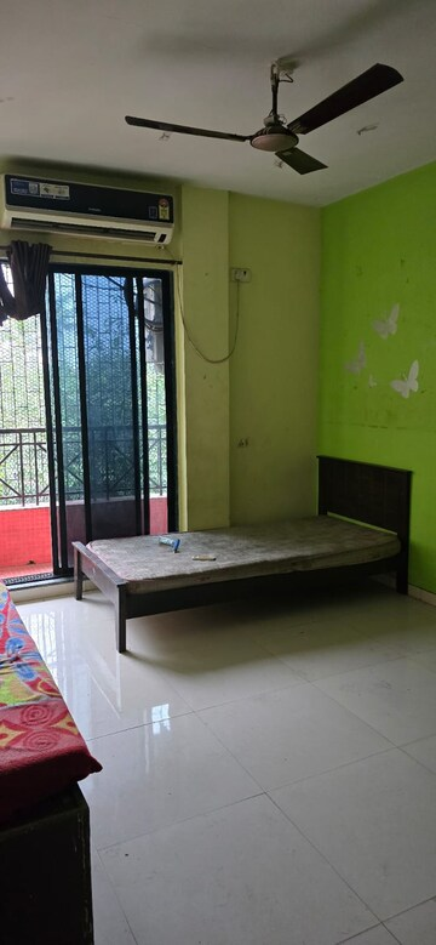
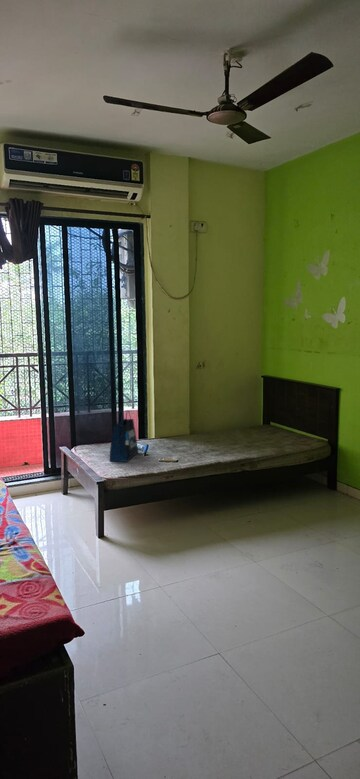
+ tote bag (124, 433)
